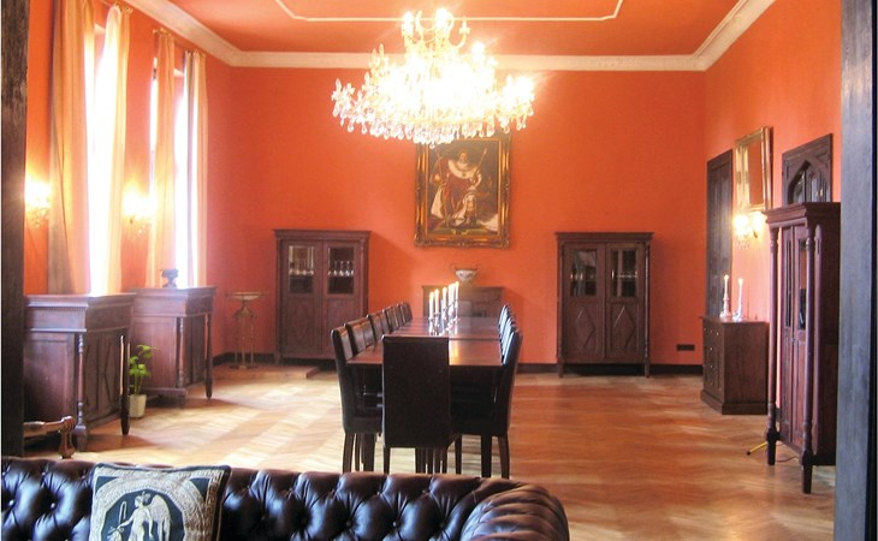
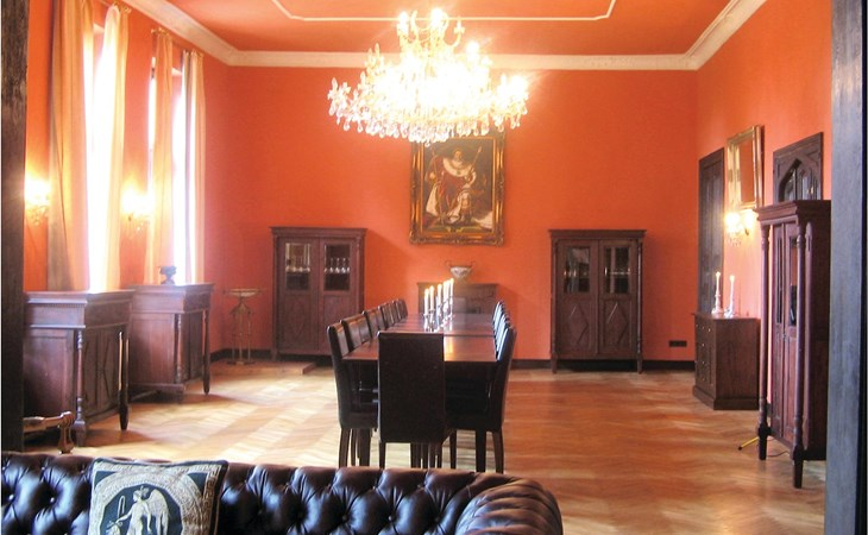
- house plant (141, 380)
